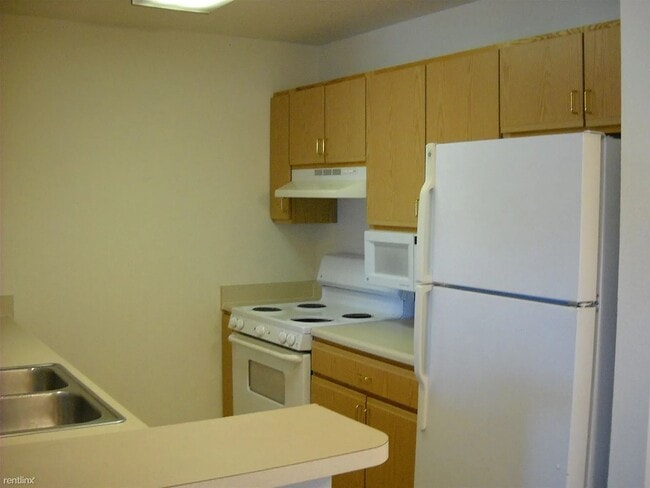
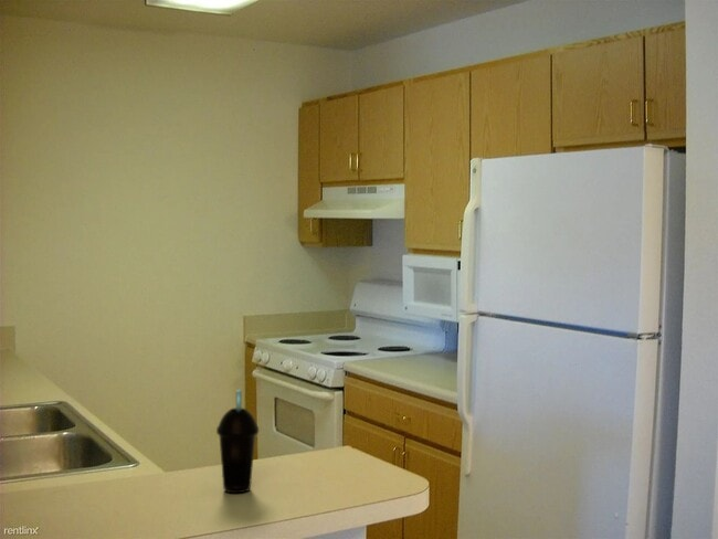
+ cup (237, 440)
